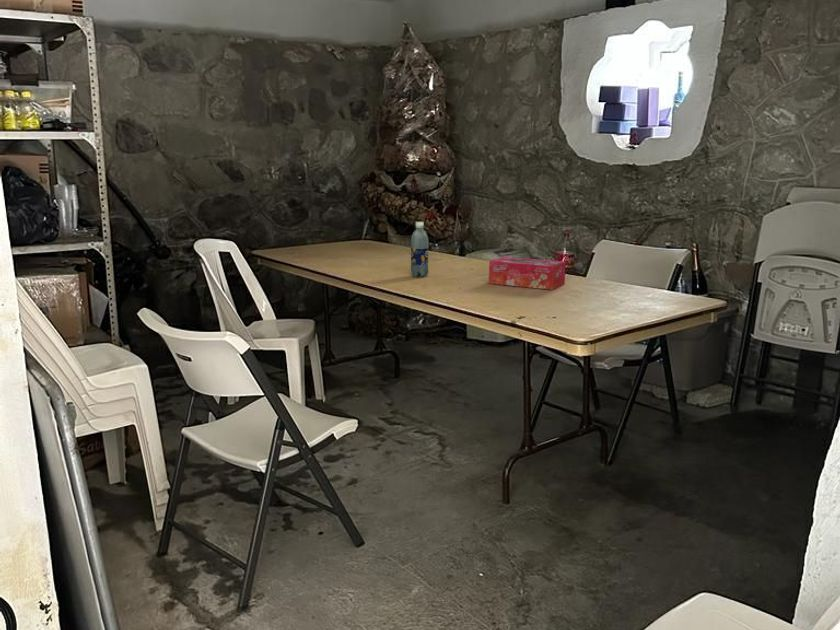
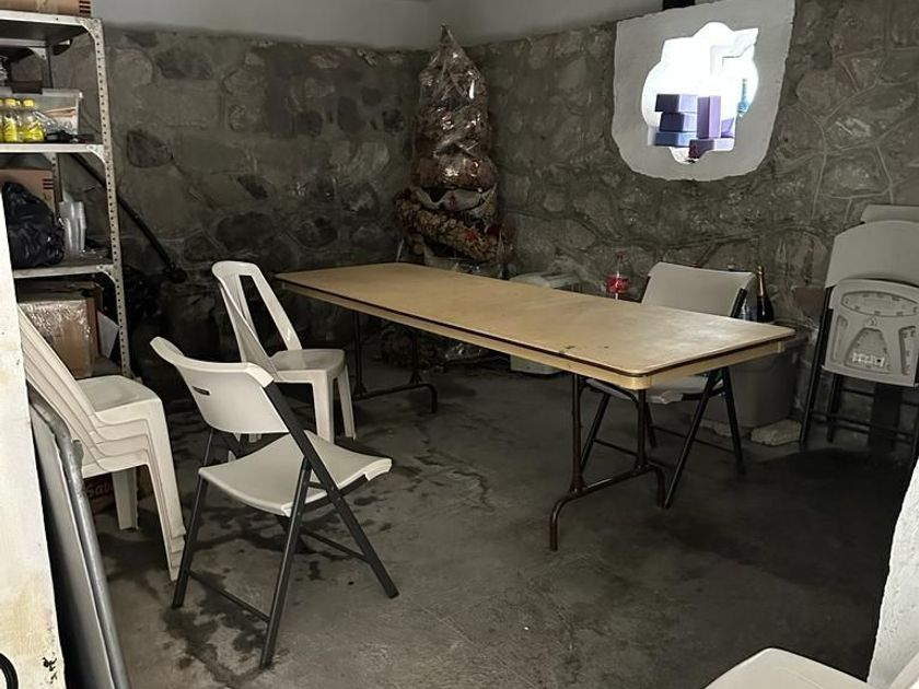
- tissue box (526, 272)
- plastic bottle (419, 249)
